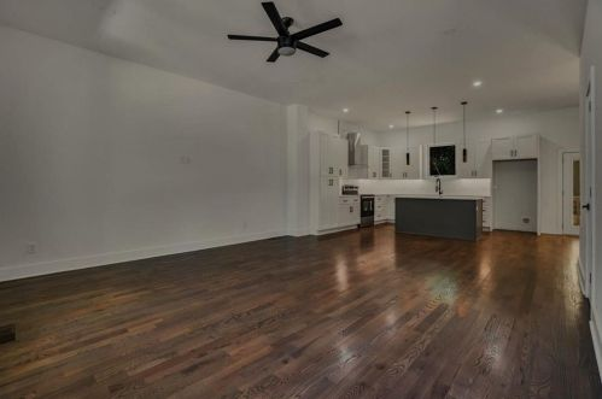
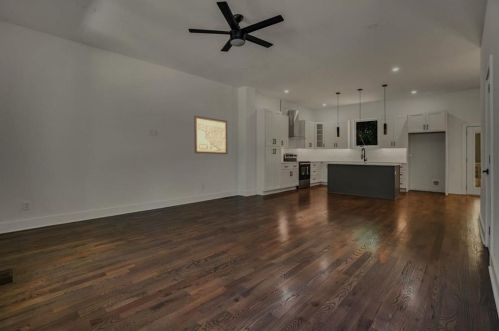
+ wall art (211, 136)
